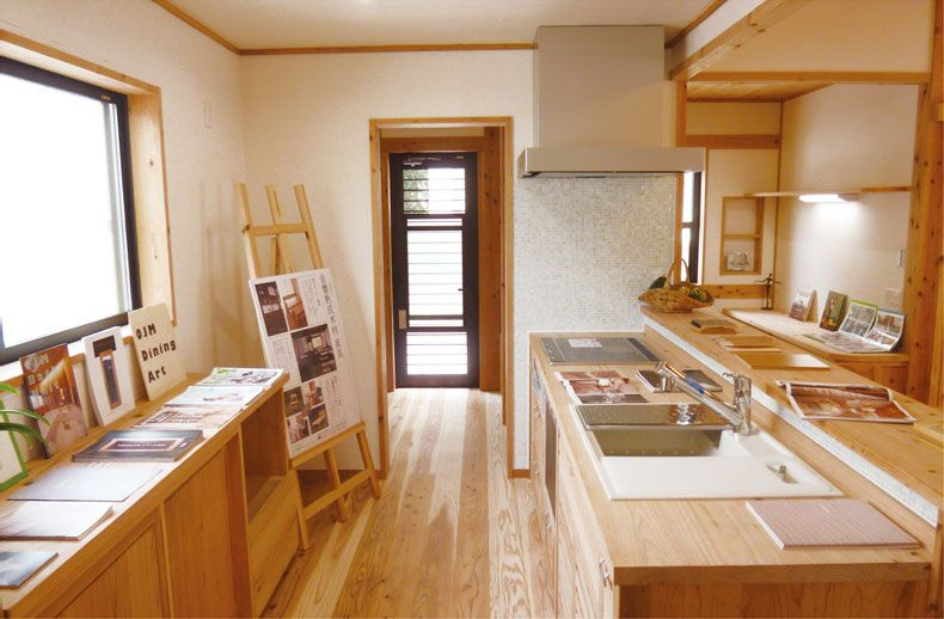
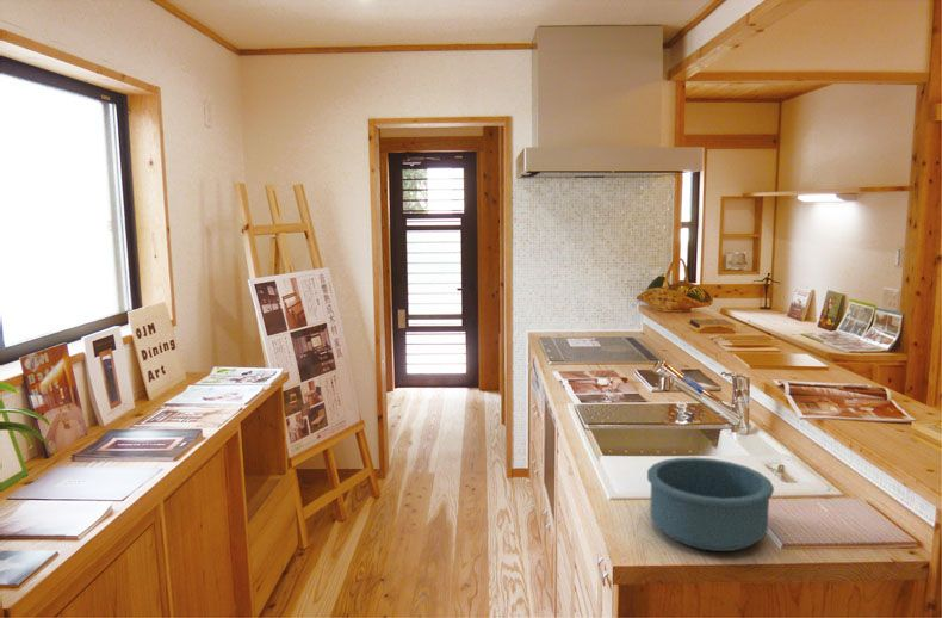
+ mixing bowl (707, 502)
